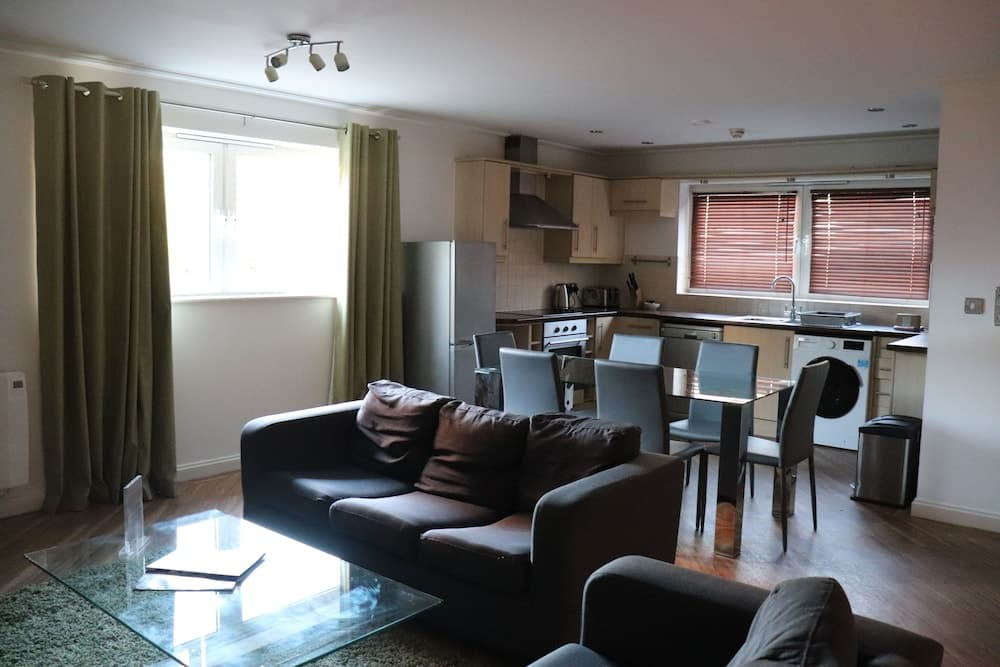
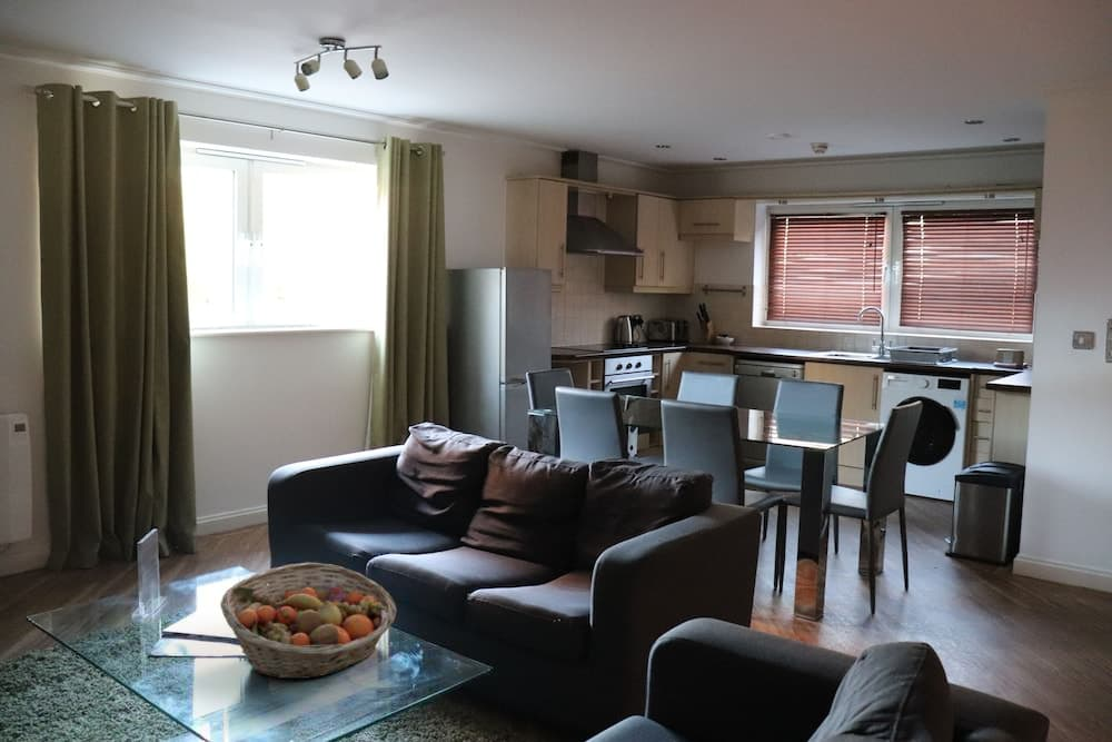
+ fruit basket (310, 617)
